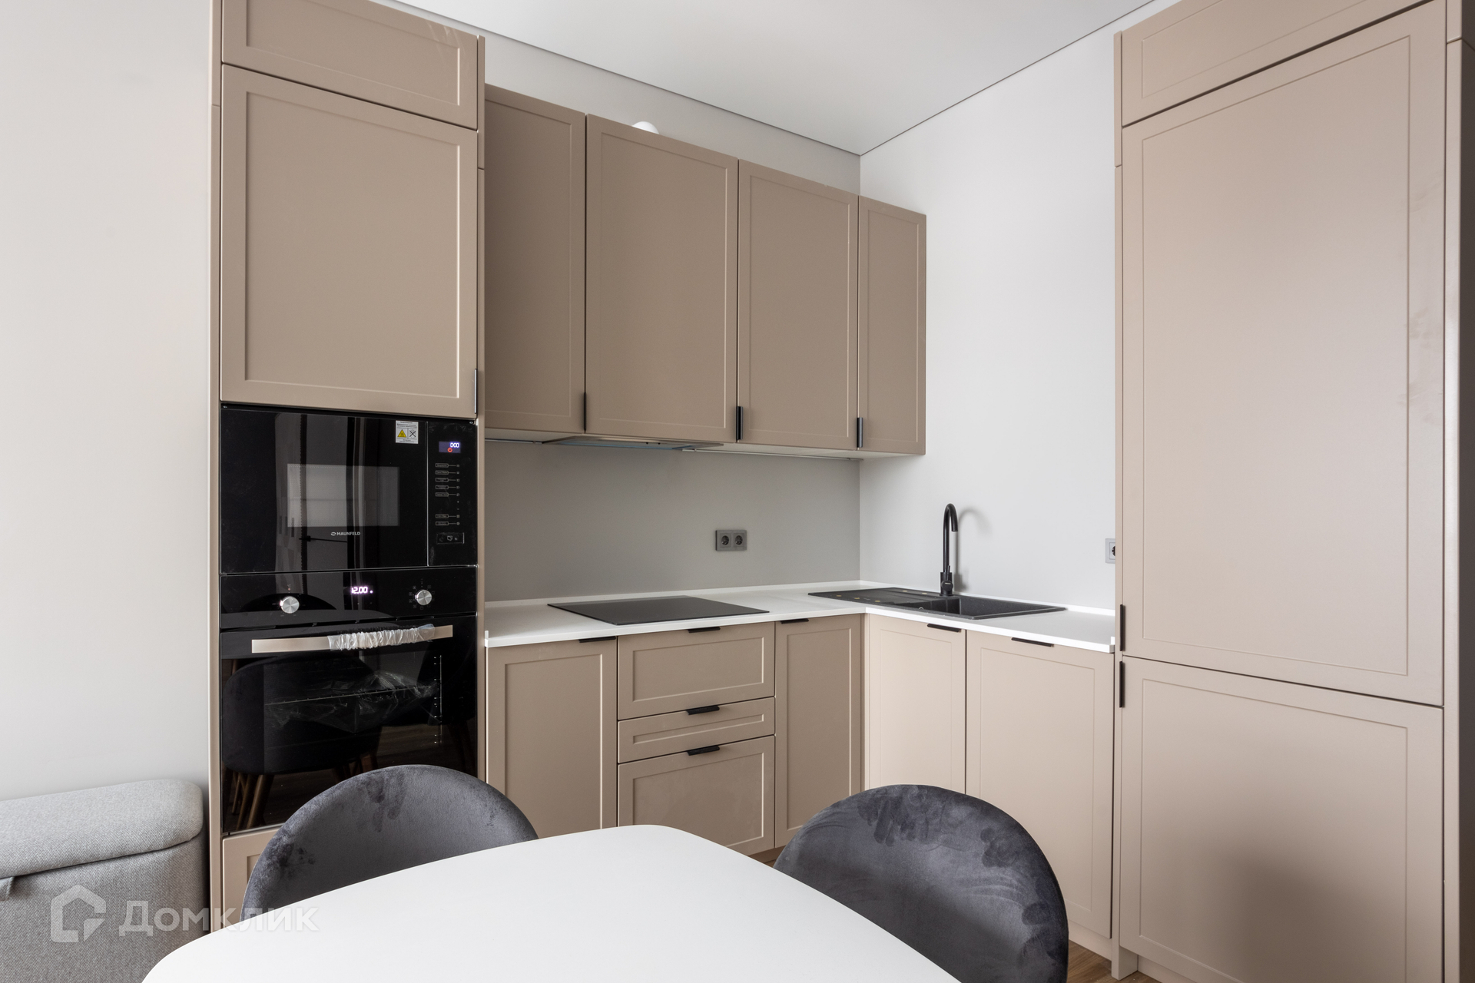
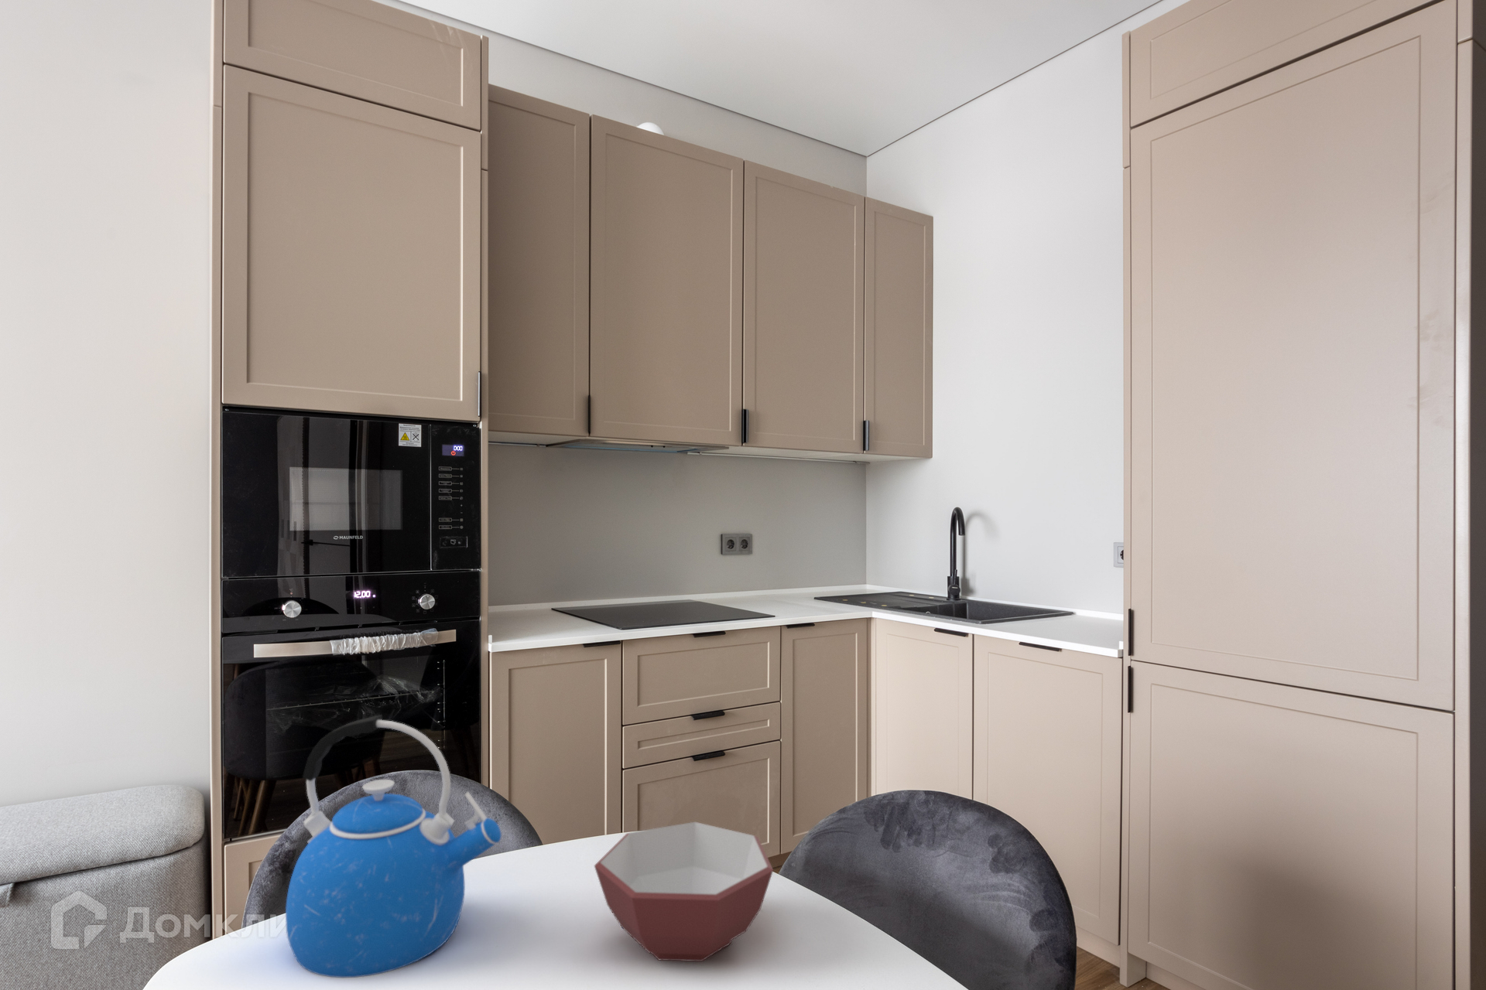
+ kettle (398, 826)
+ bowl (686, 893)
